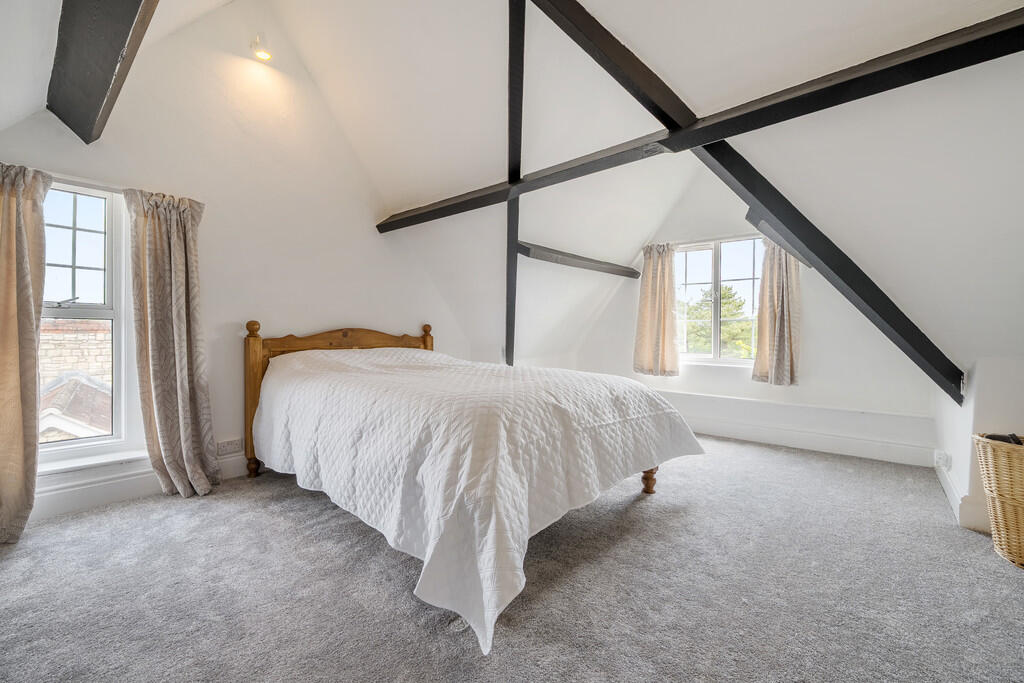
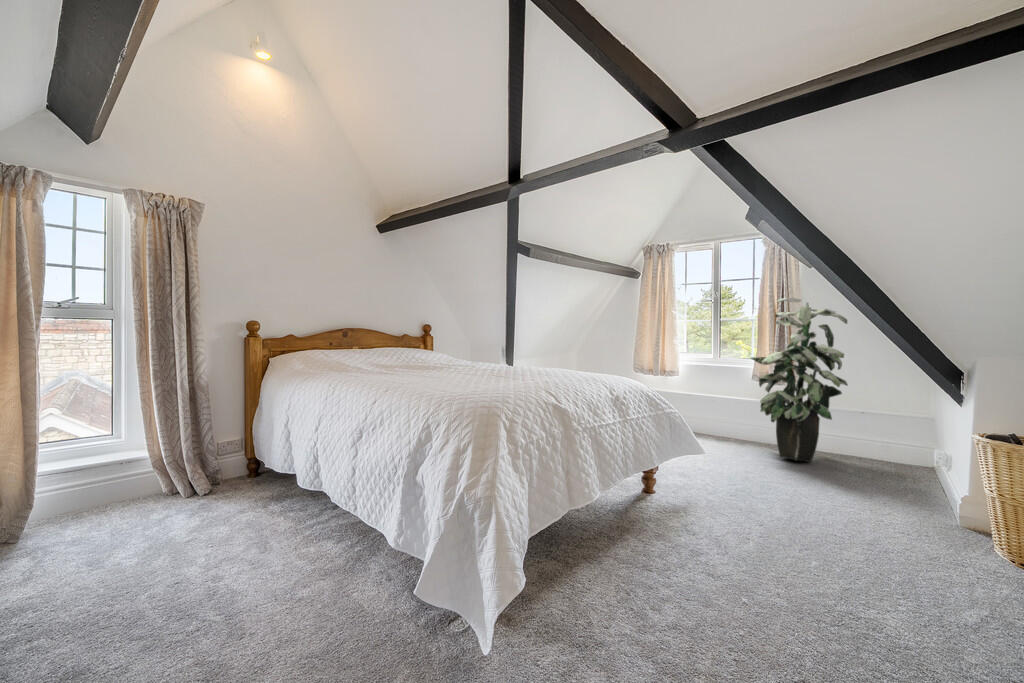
+ indoor plant (795, 379)
